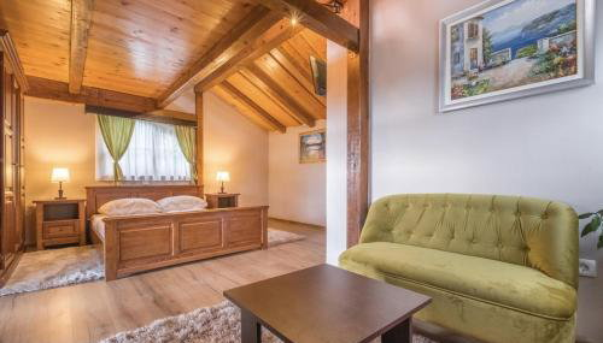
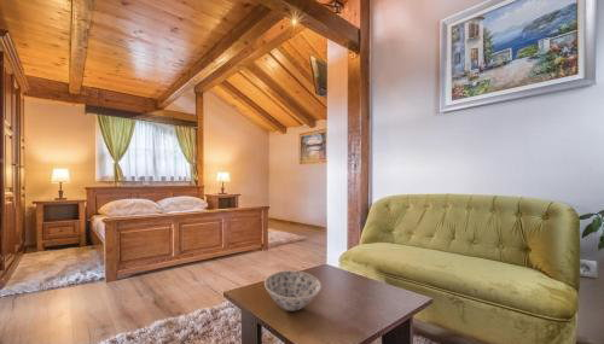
+ bowl (292, 293)
